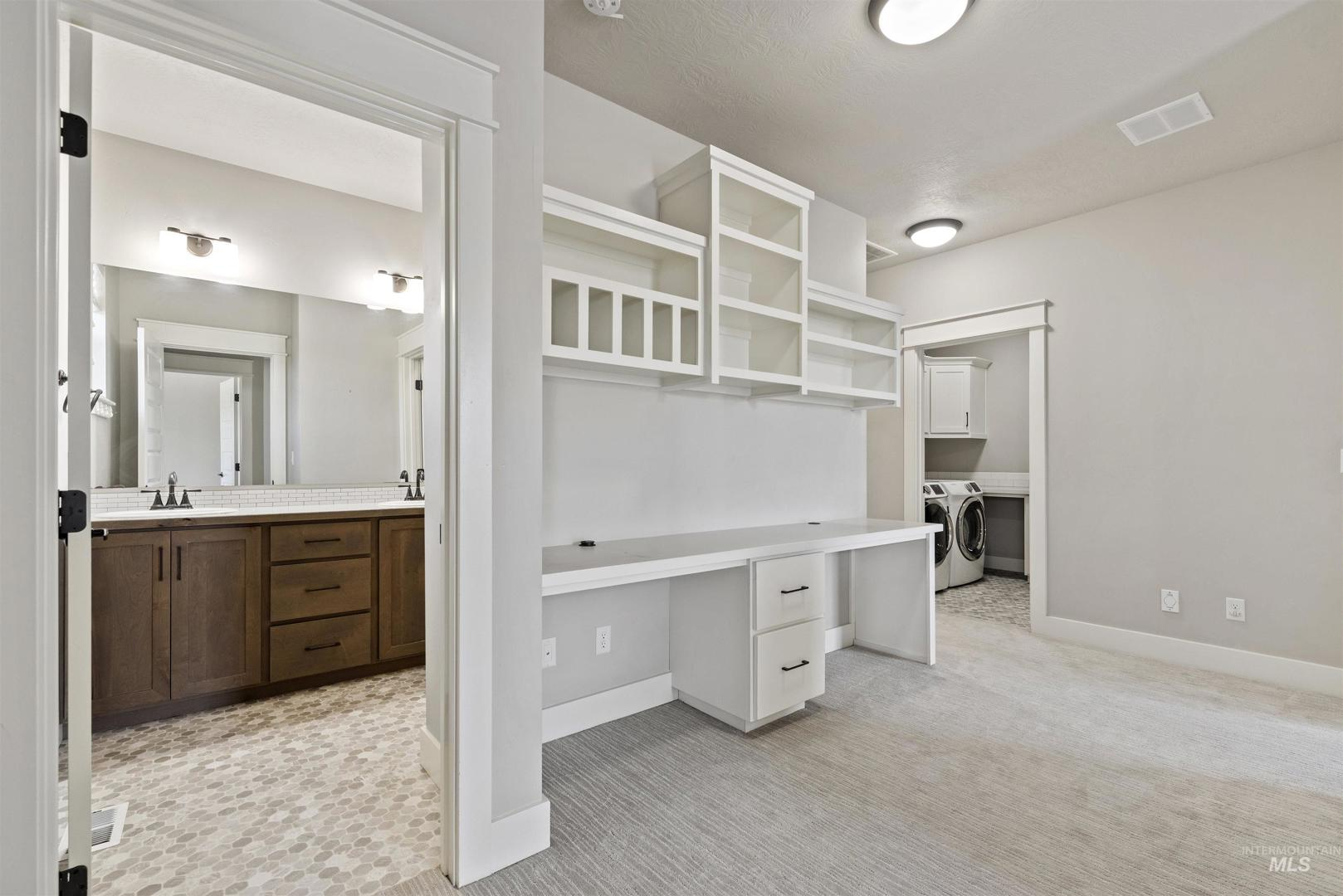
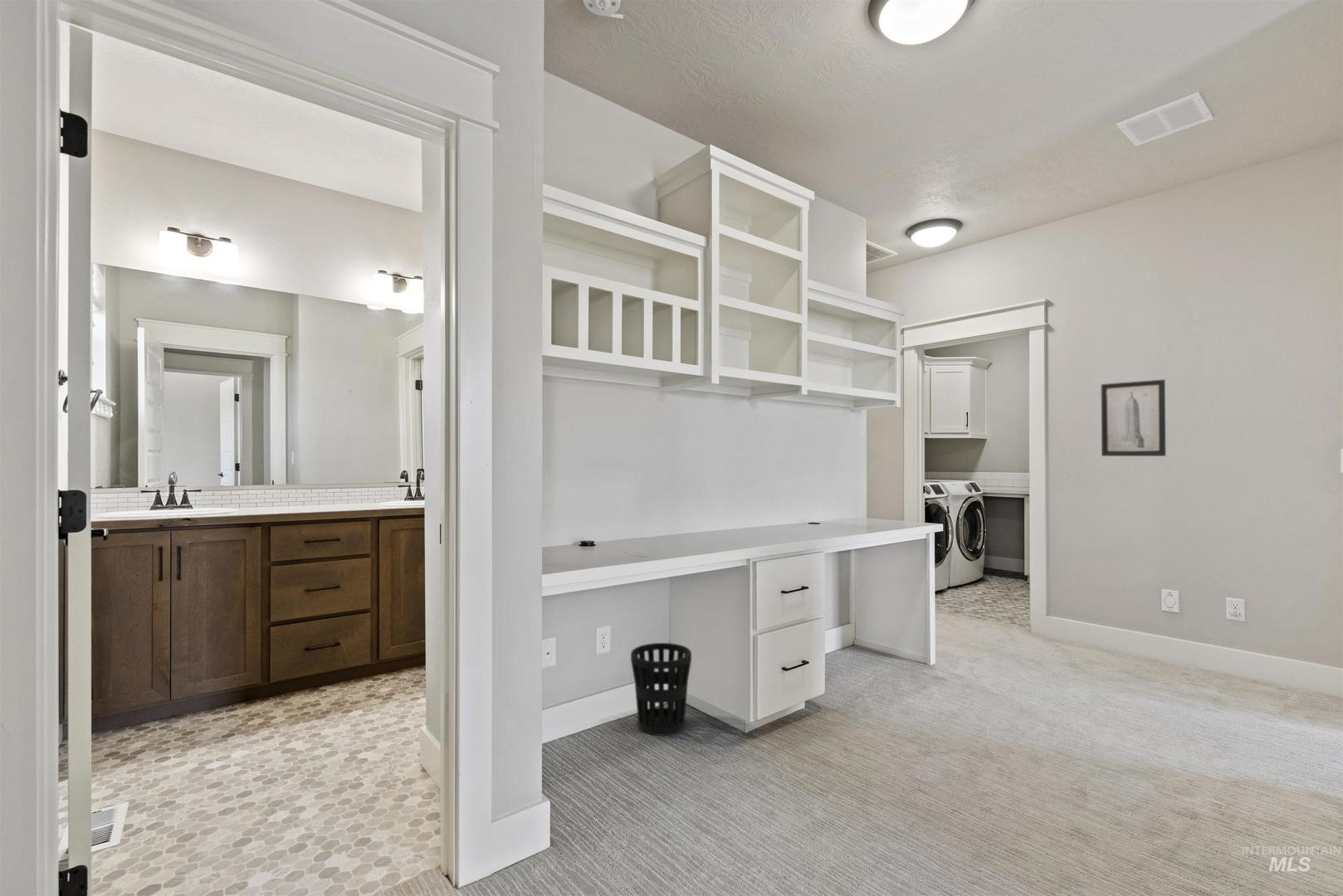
+ wall art (1132, 419)
+ wastebasket (661, 688)
